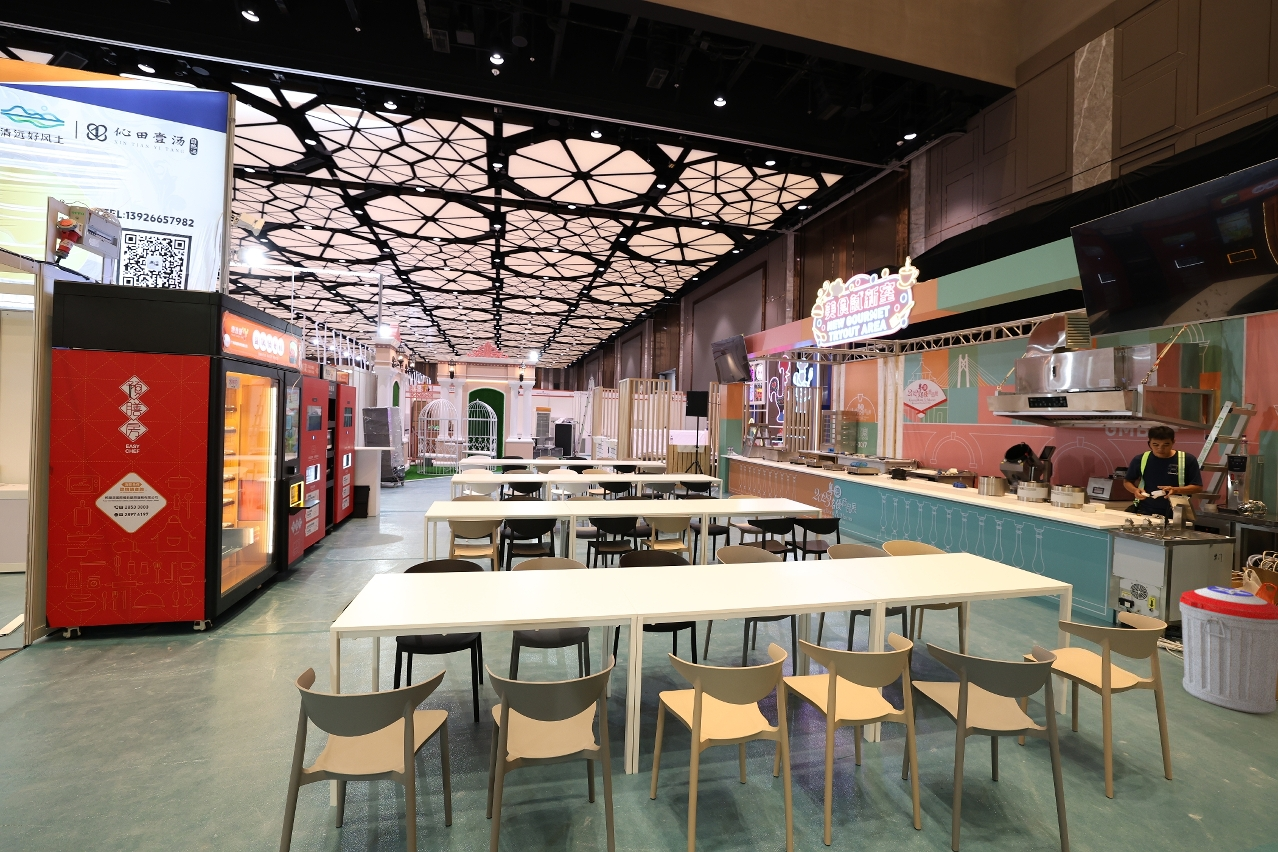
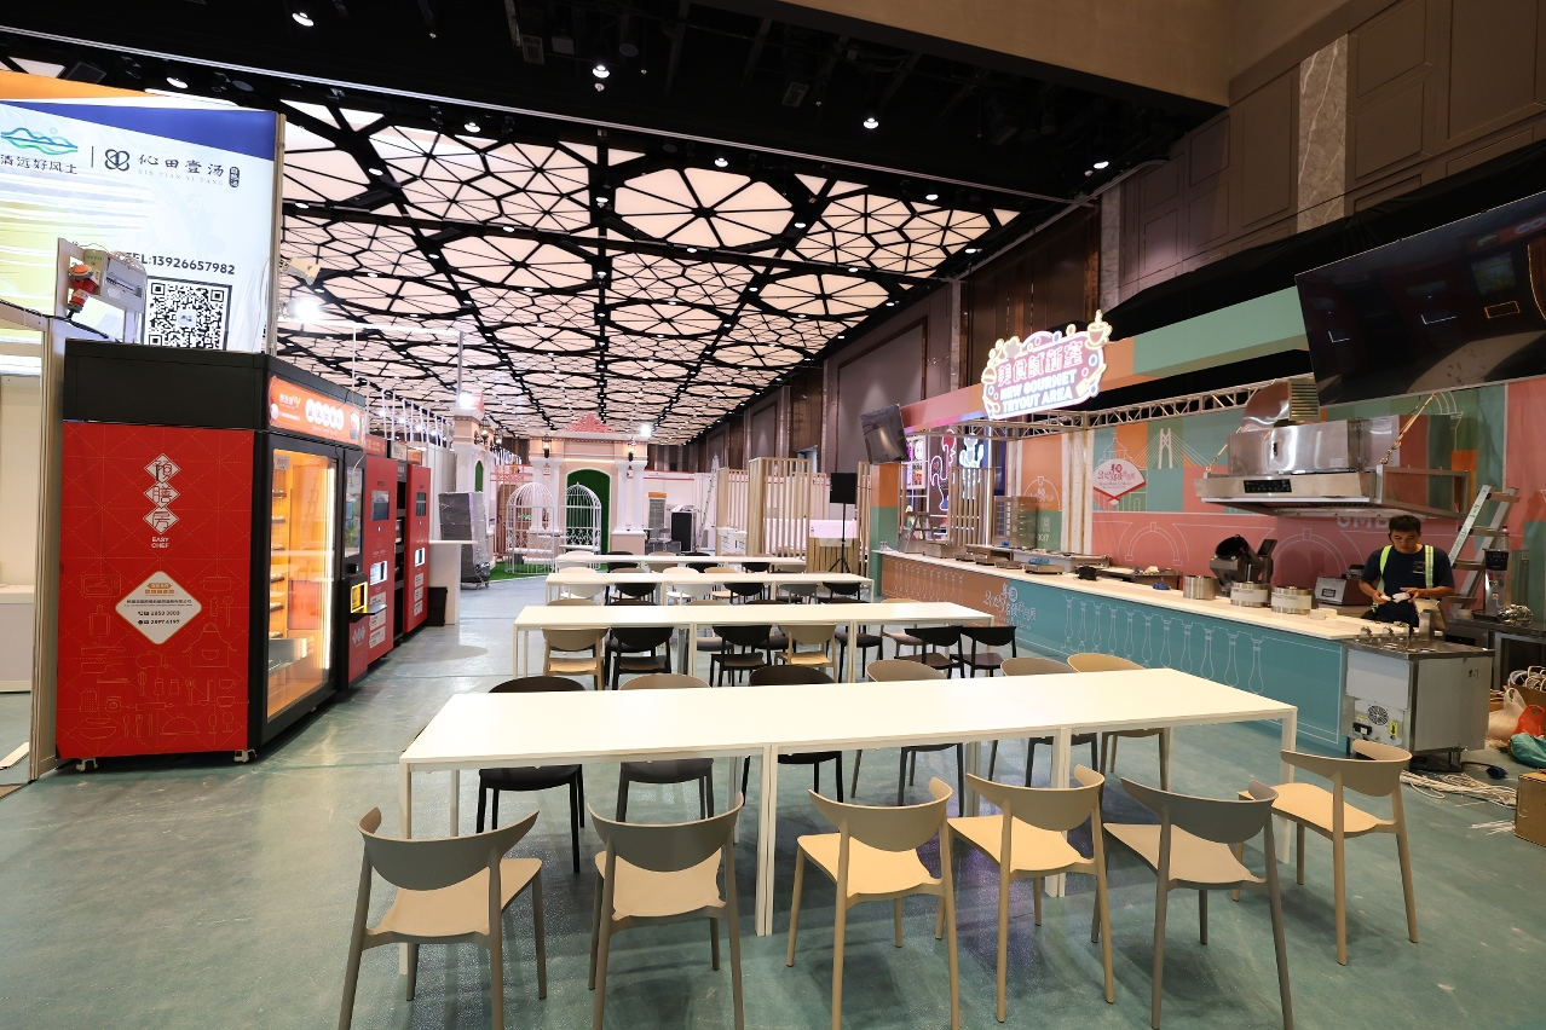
- trash can (1228, 644)
